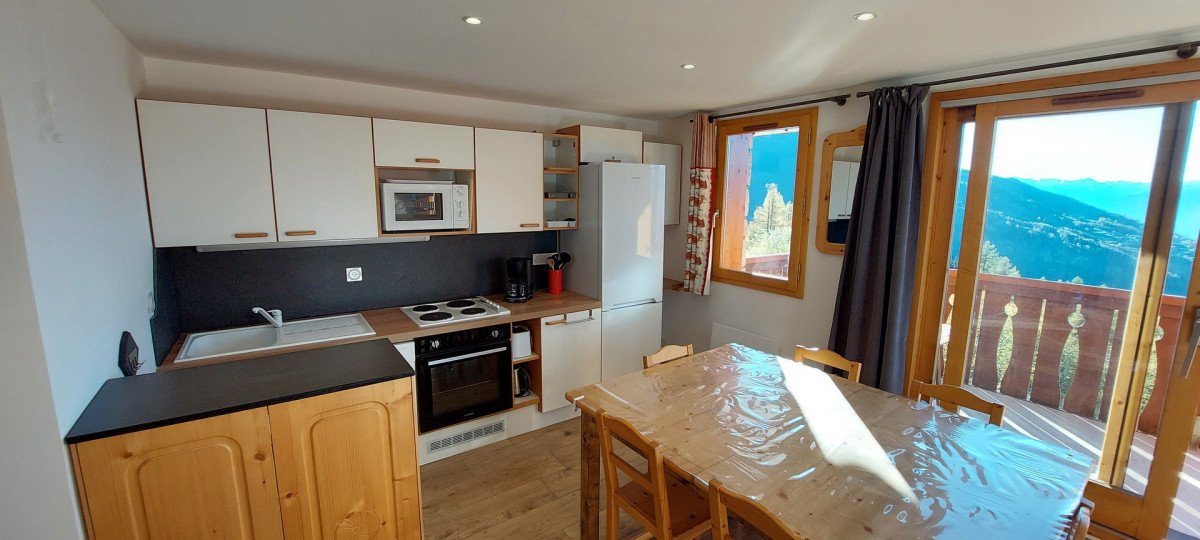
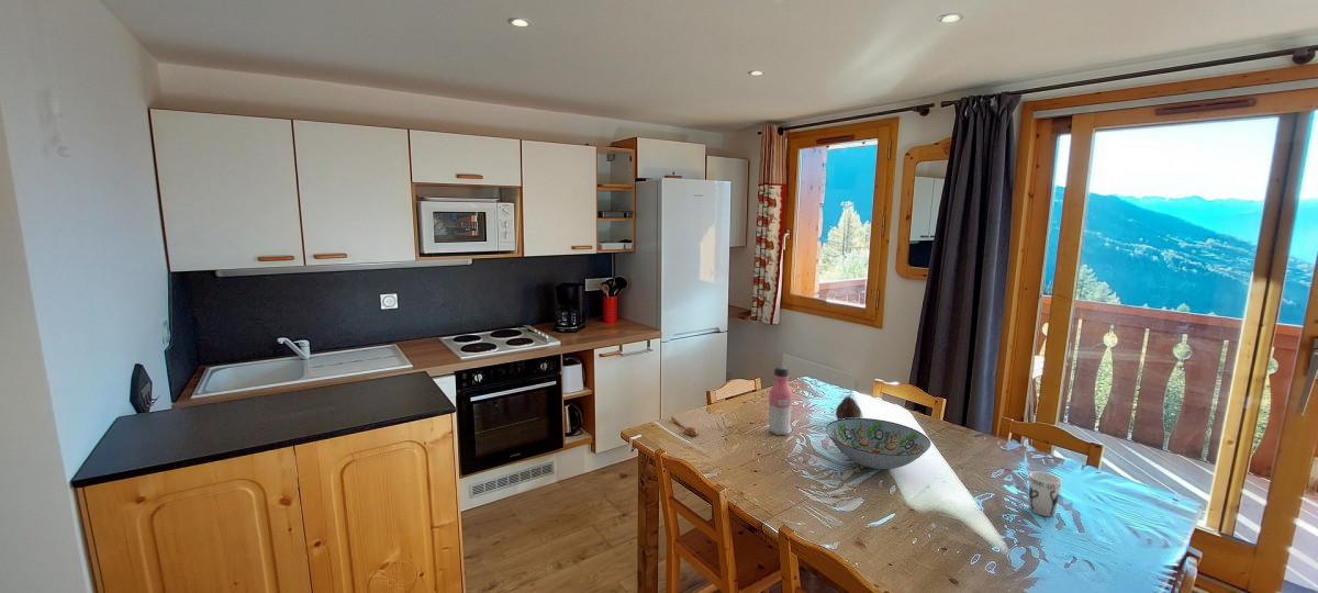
+ fruit (848, 410)
+ decorative bowl (875, 449)
+ cup (1043, 494)
+ spoon (682, 426)
+ water bottle (780, 400)
